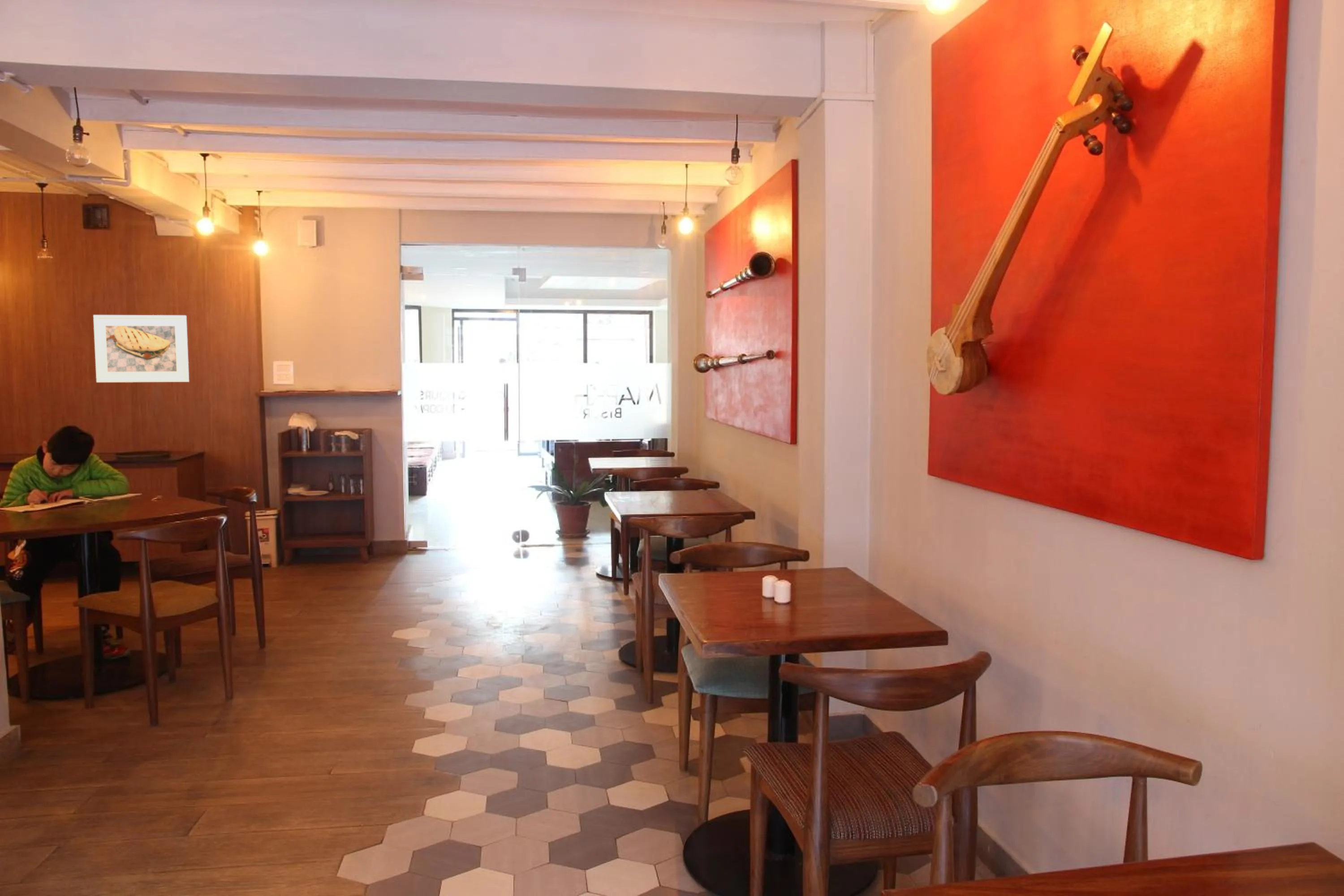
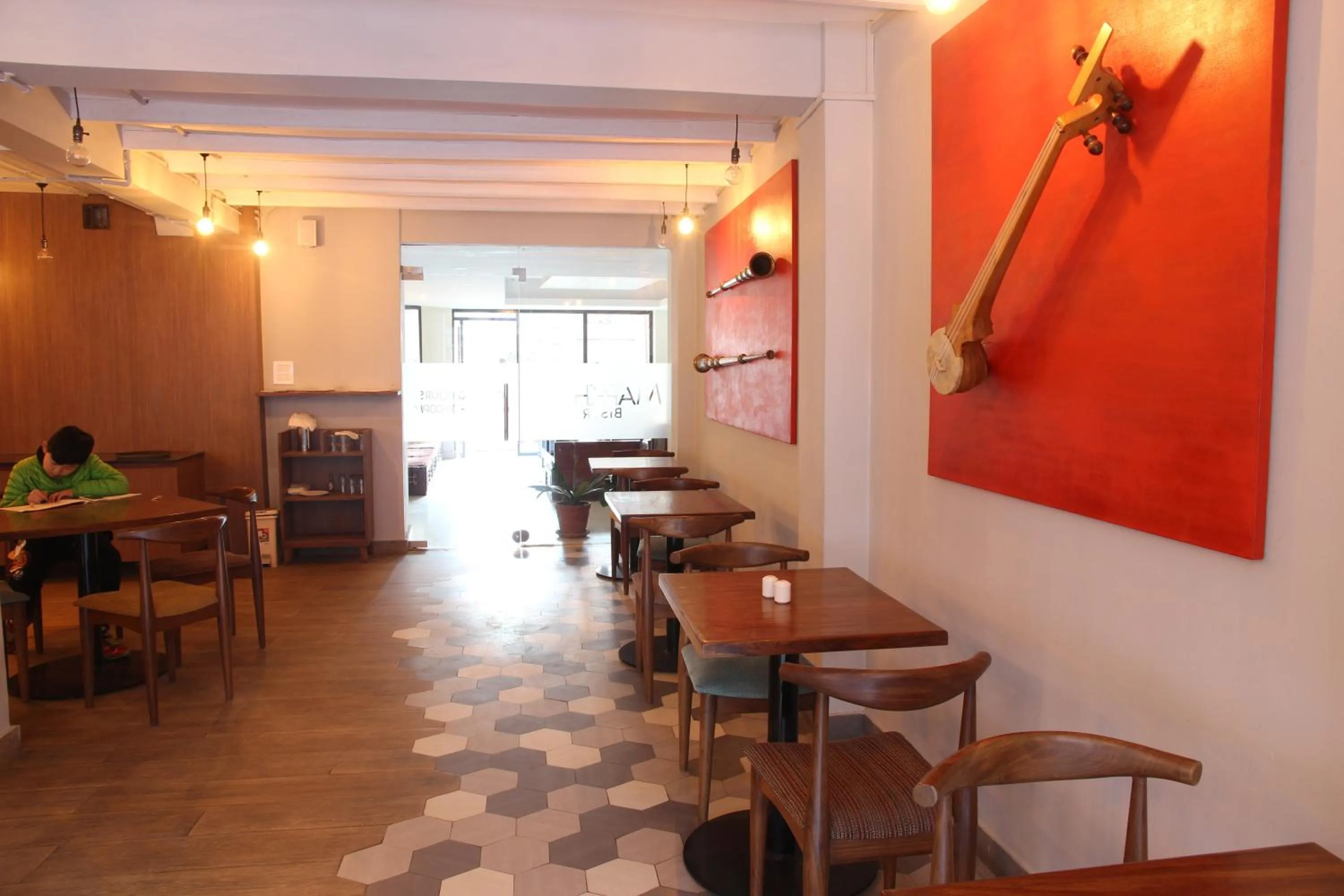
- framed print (142, 349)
